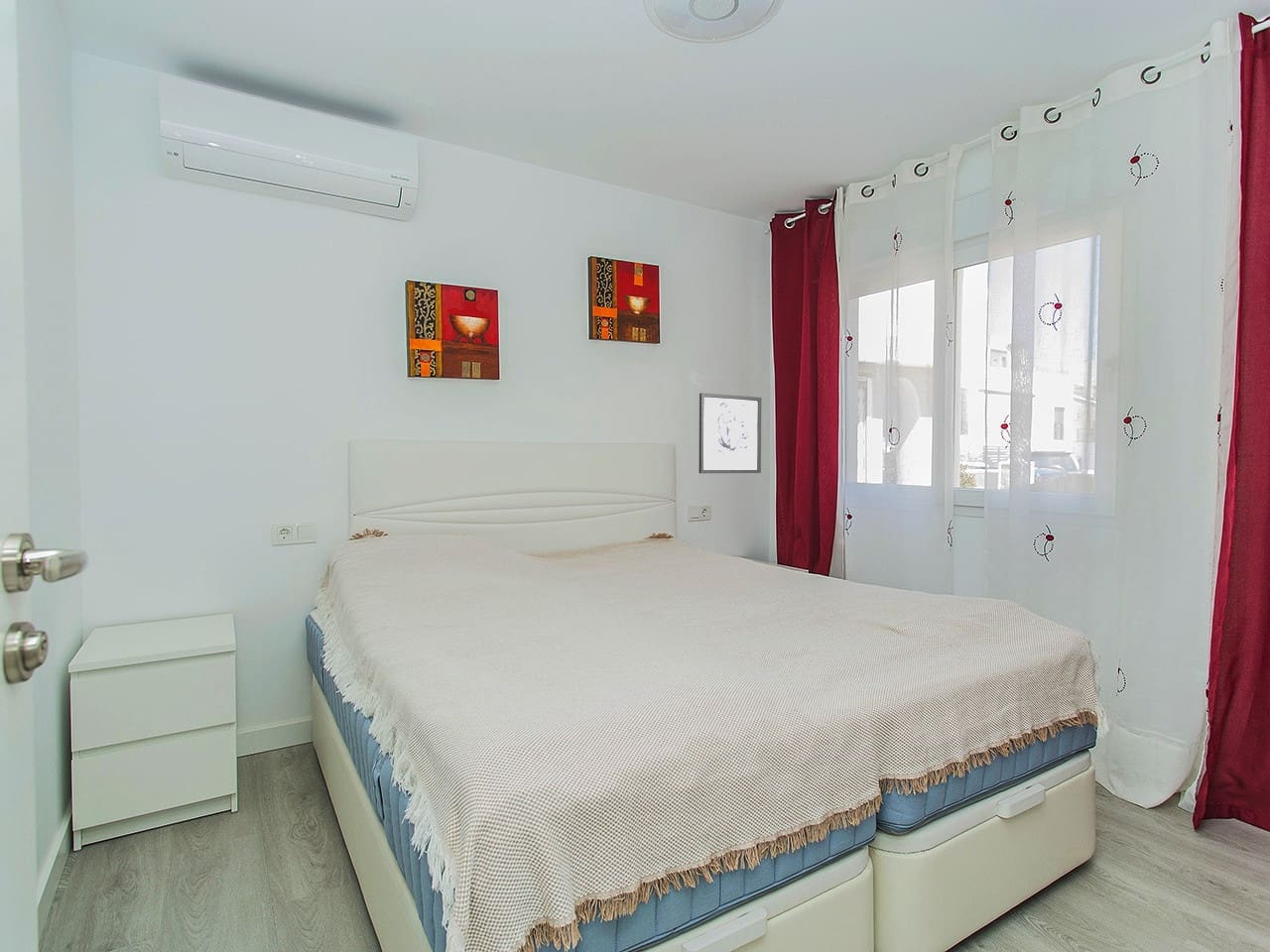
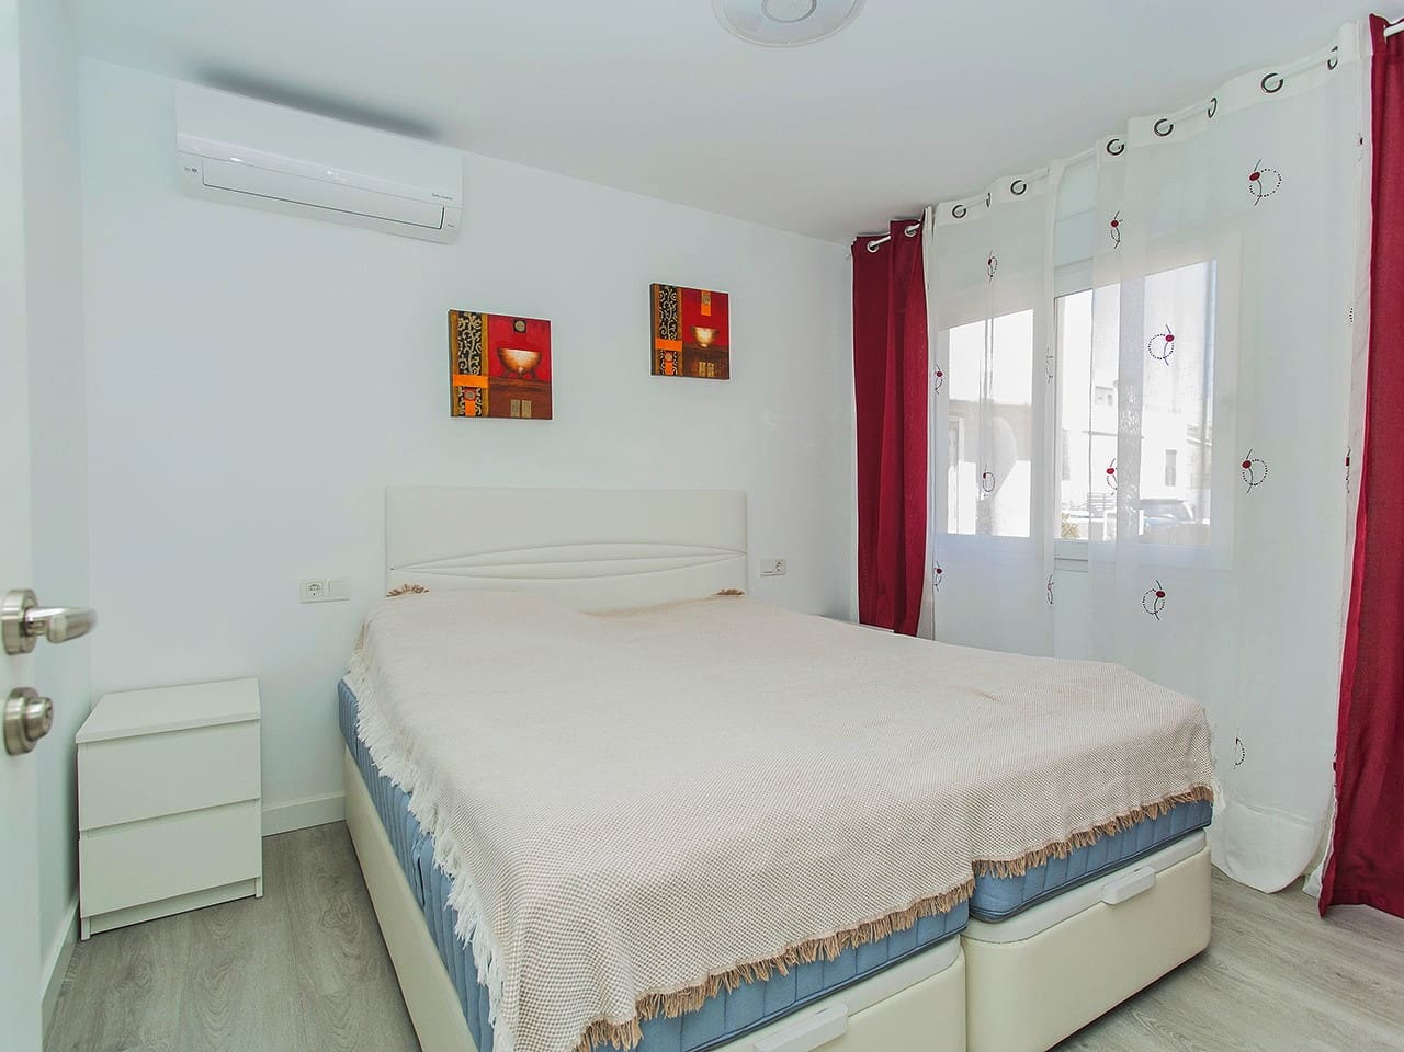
- wall art (730, 434)
